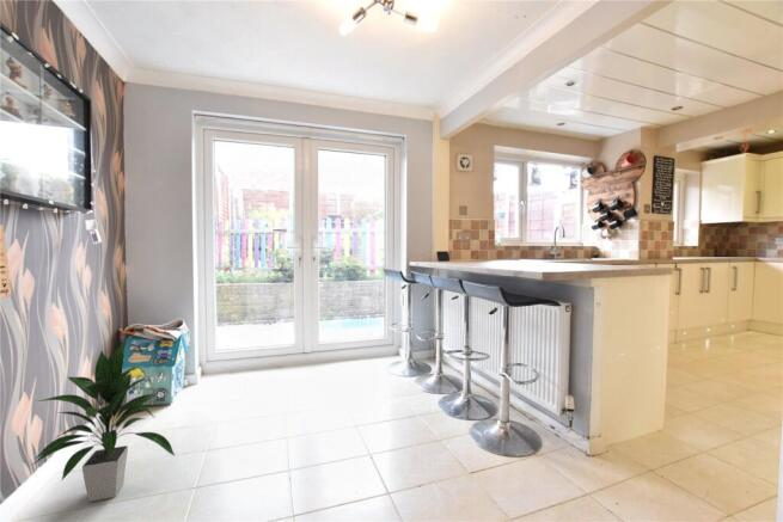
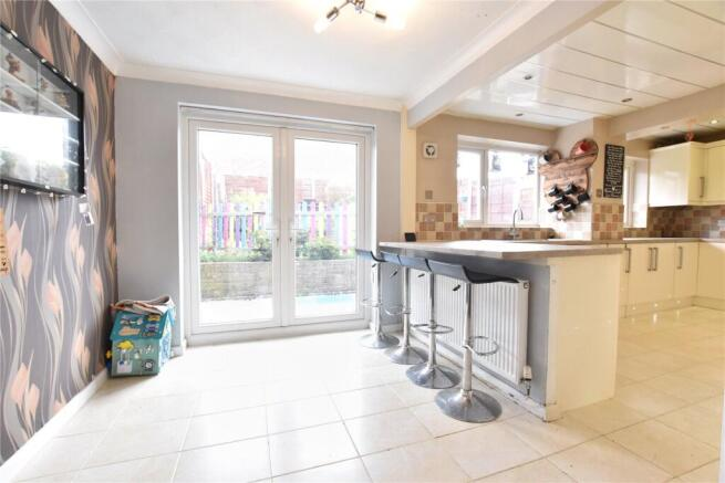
- indoor plant (109, 423)
